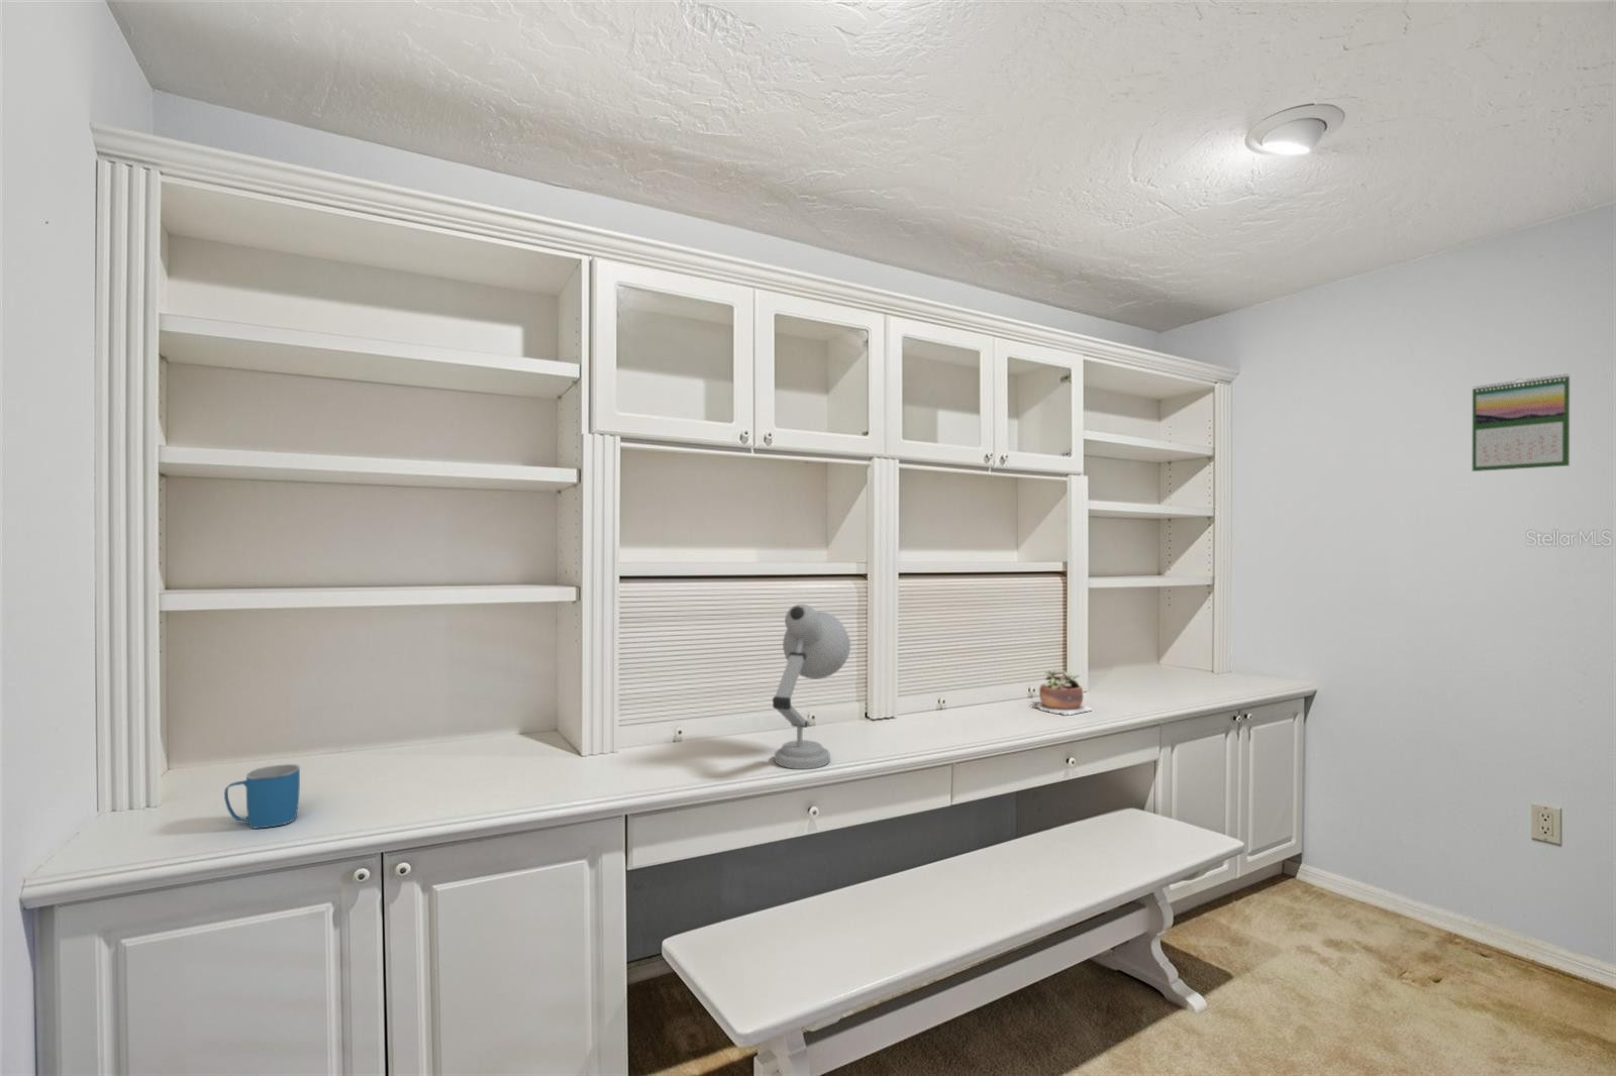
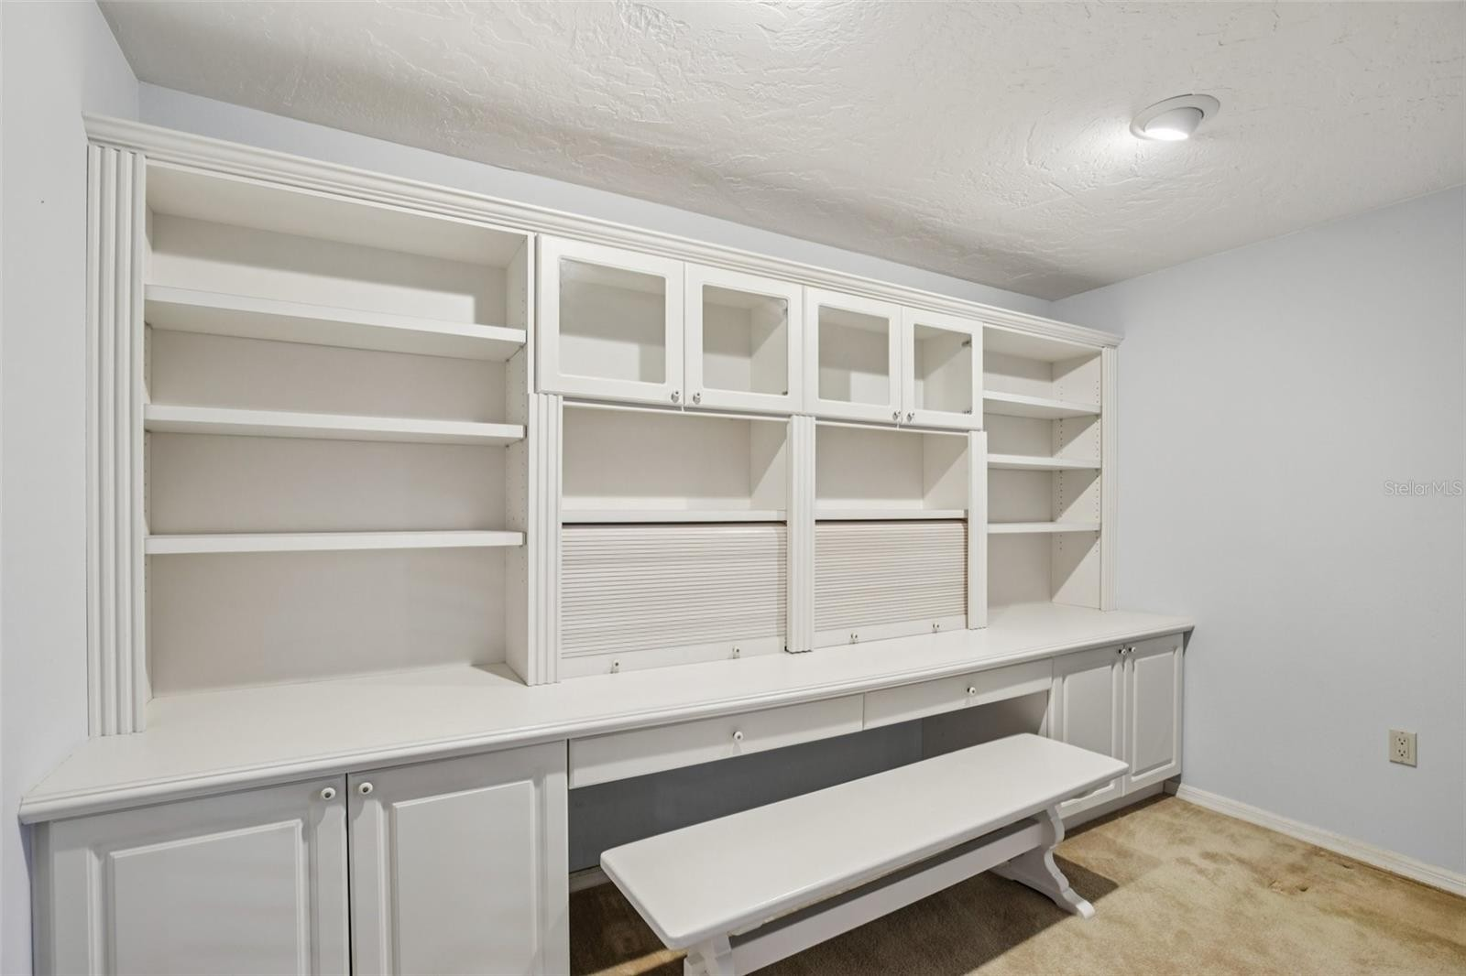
- desk lamp (806, 677)
- succulent plant (1061, 689)
- calendar (1517, 423)
- mug (263, 796)
